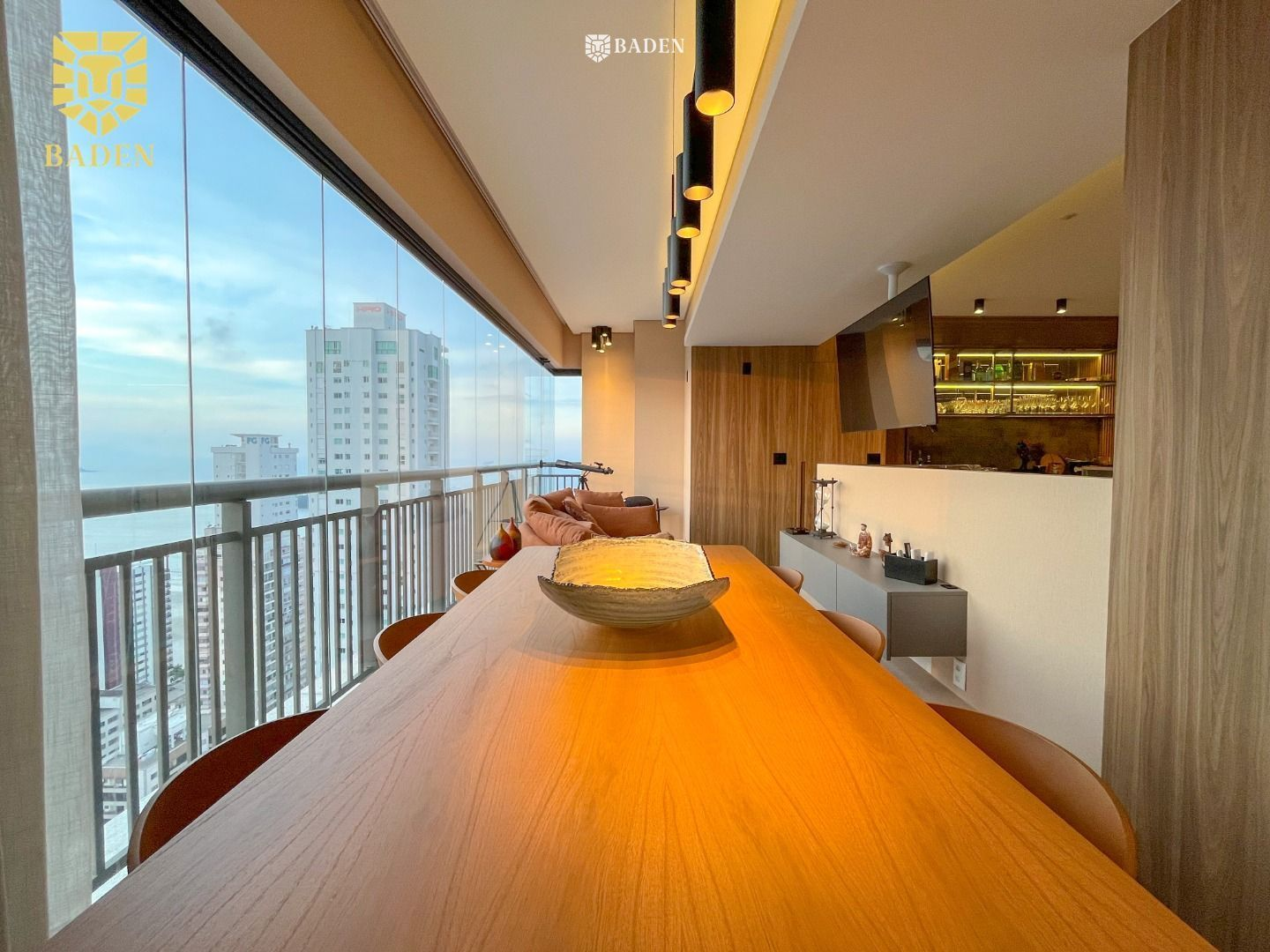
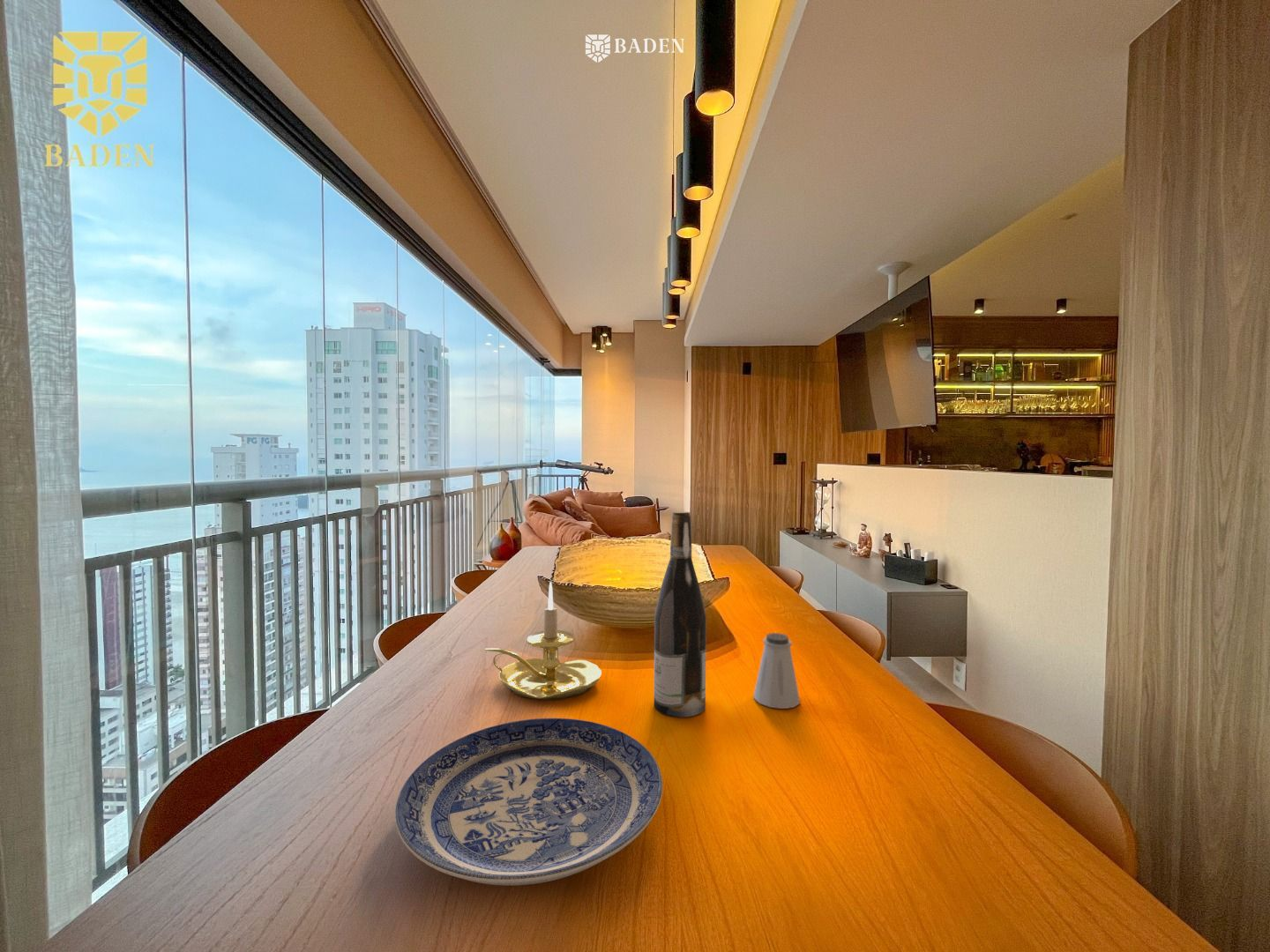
+ saltshaker (777, 667)
+ plate (534, 797)
+ wine bottle (680, 609)
+ candle holder (542, 632)
